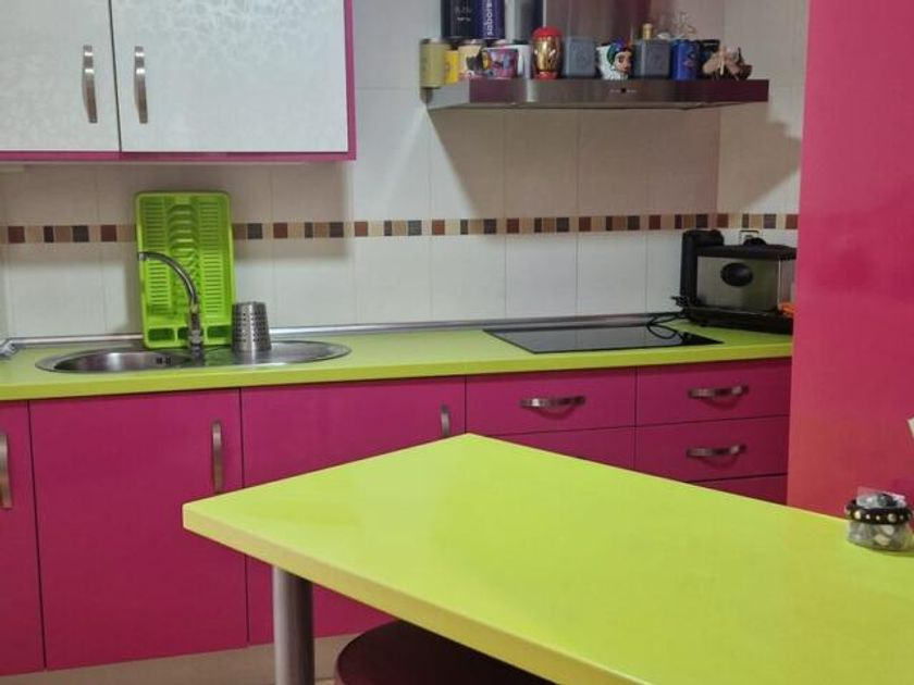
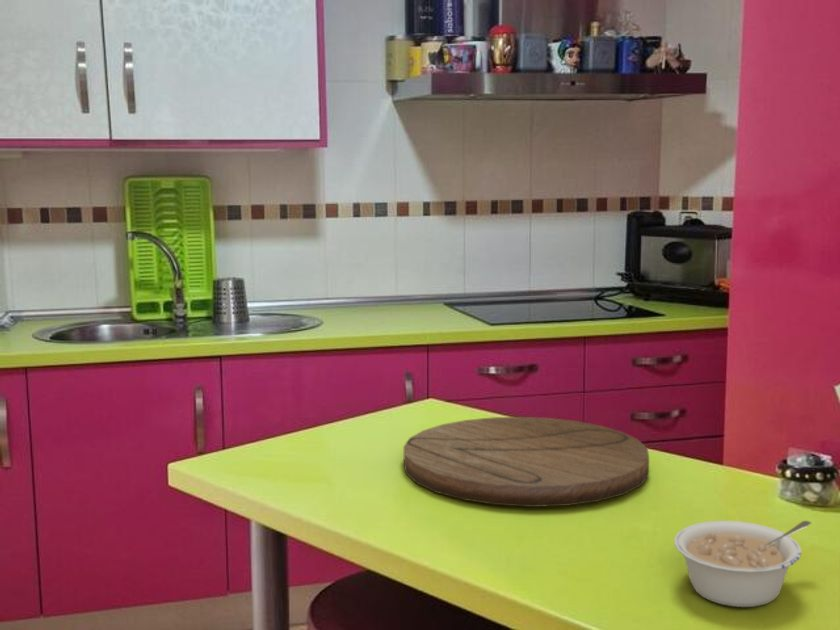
+ cutting board (524, 456)
+ legume (737, 559)
